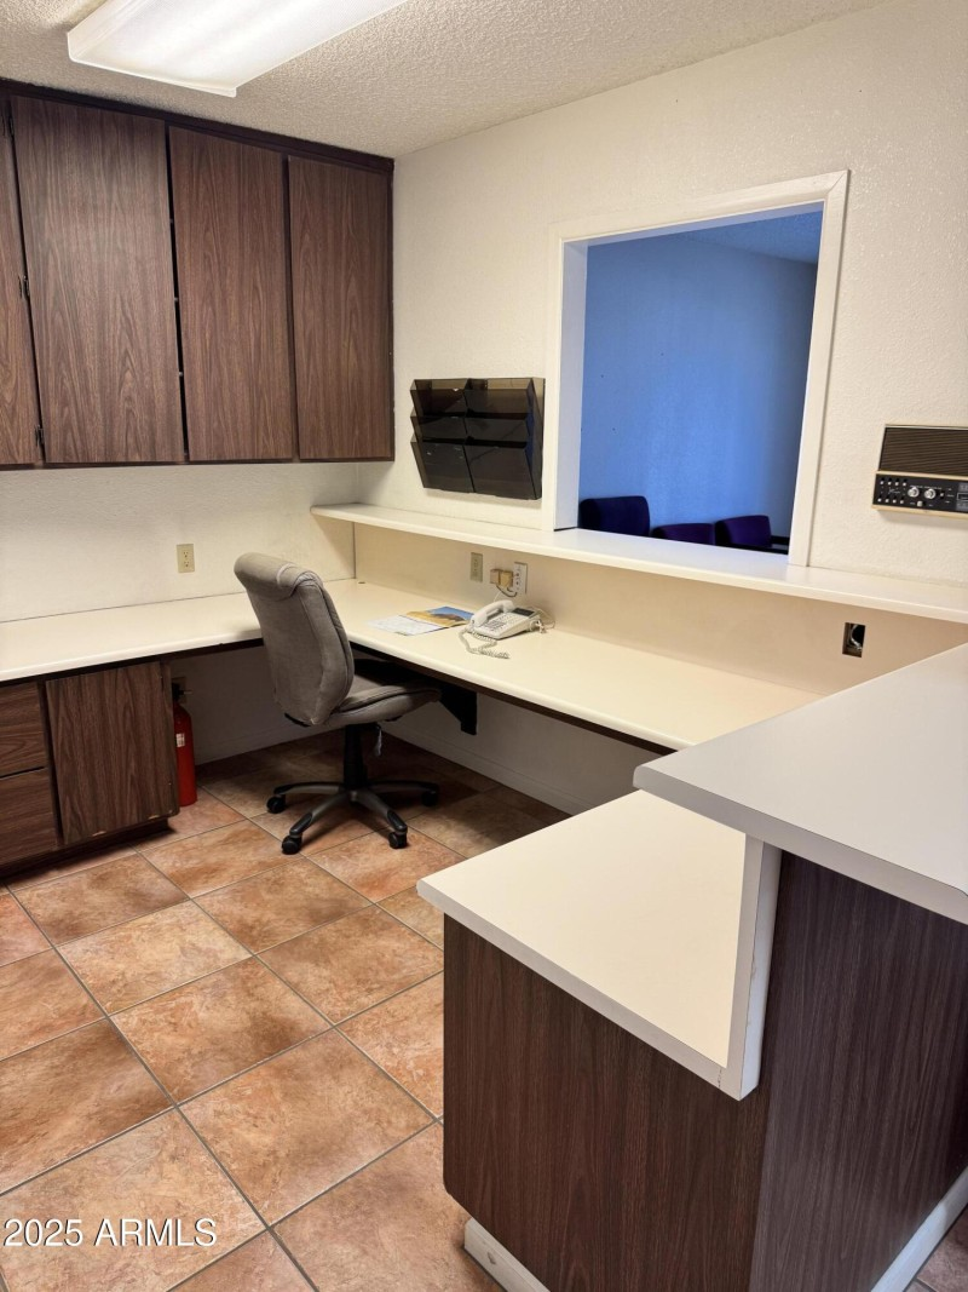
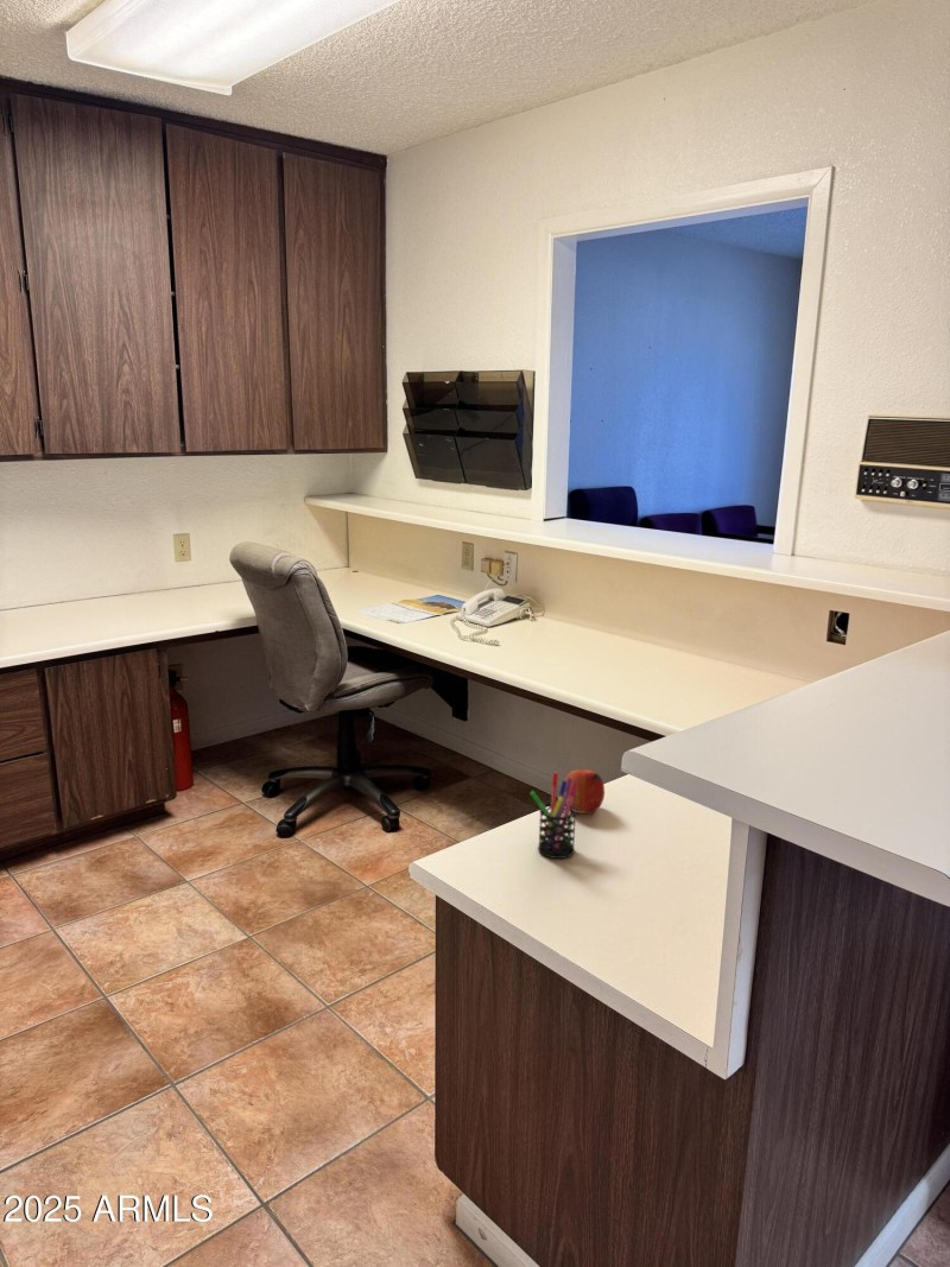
+ fruit (583, 790)
+ pen holder (552, 813)
